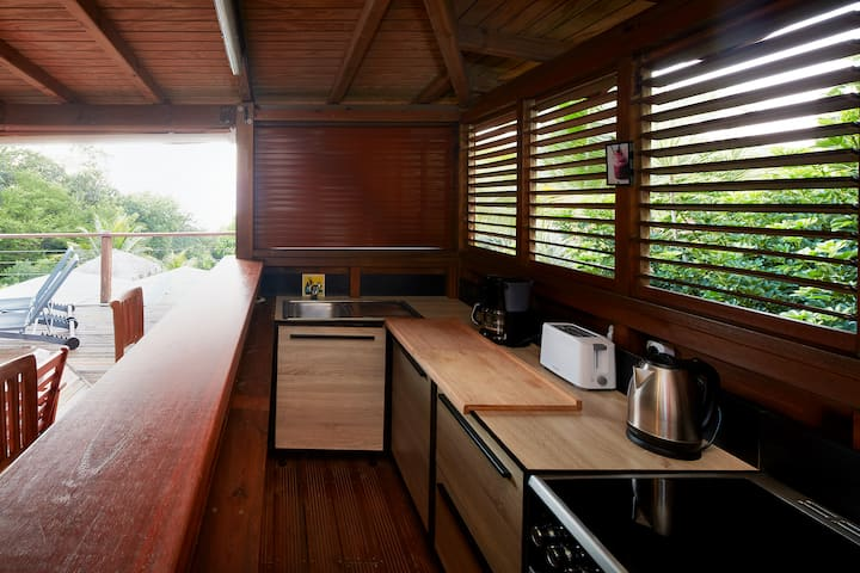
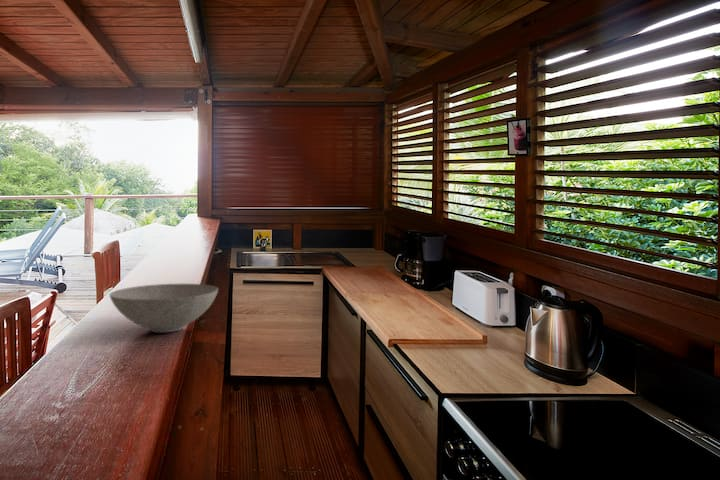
+ bowl (166, 309)
